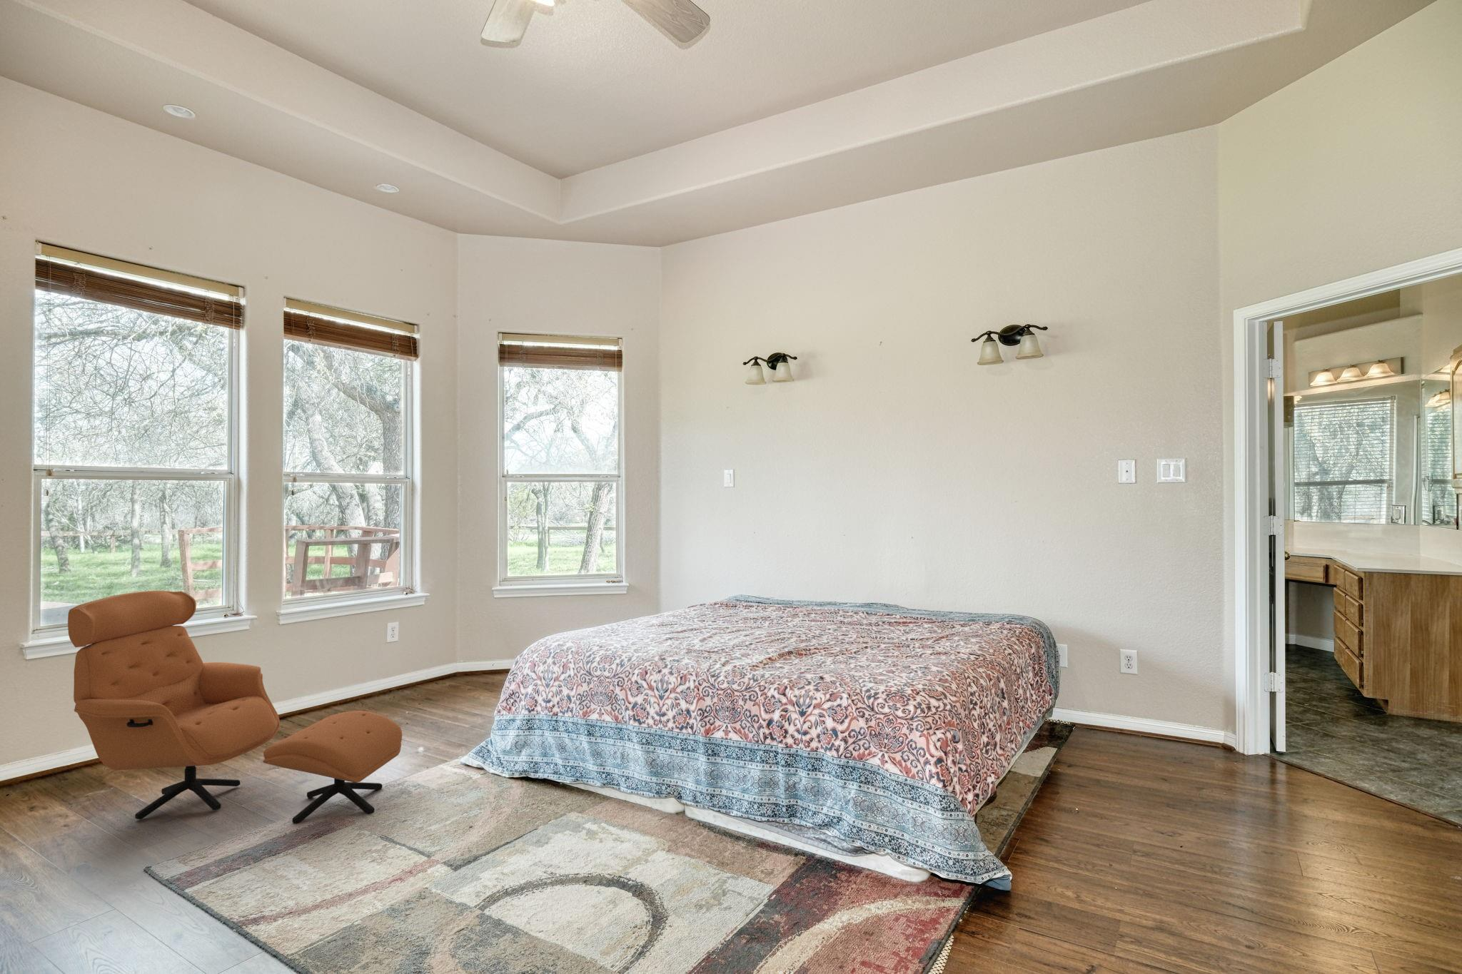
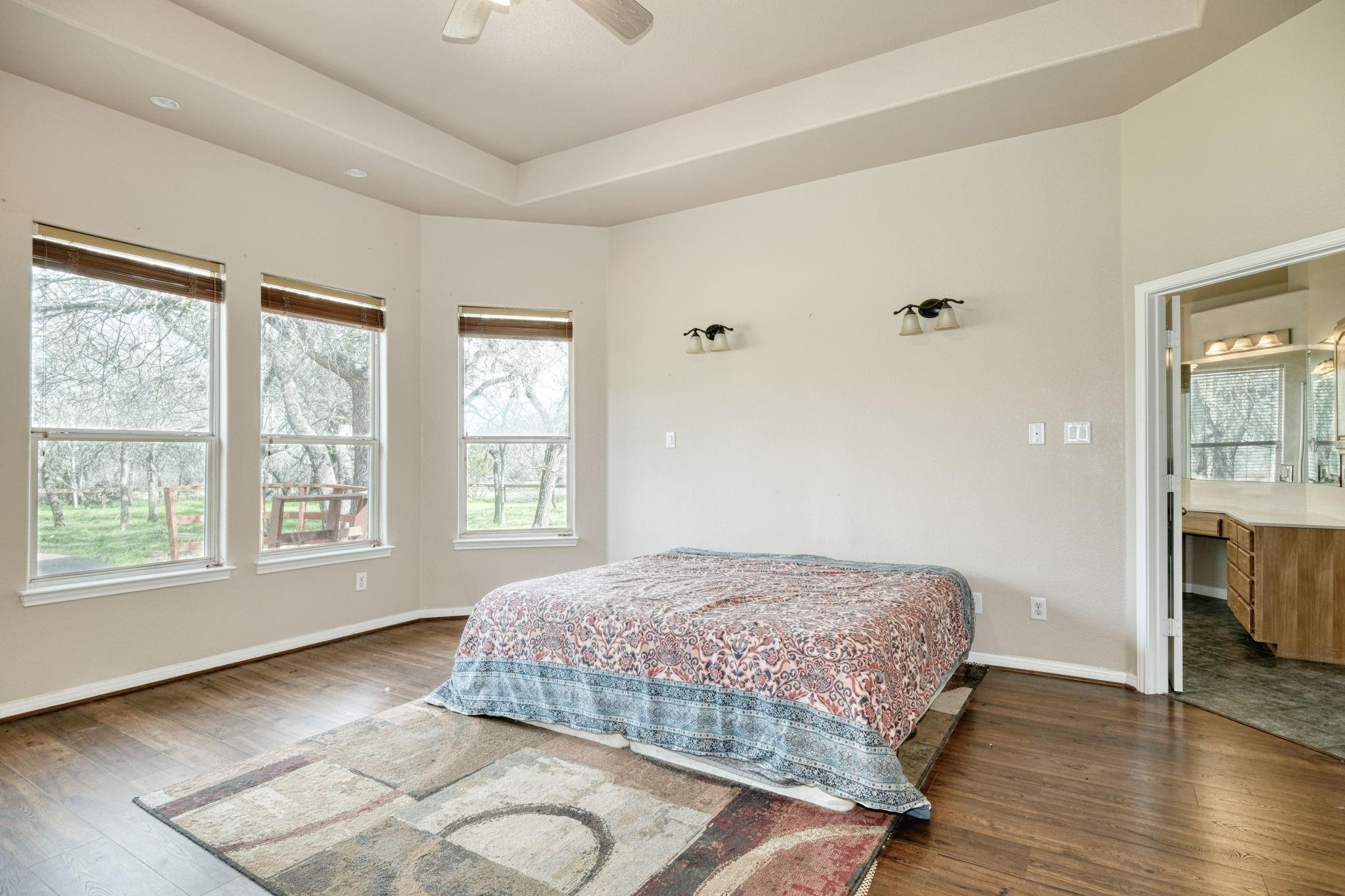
- armchair (245, 699)
